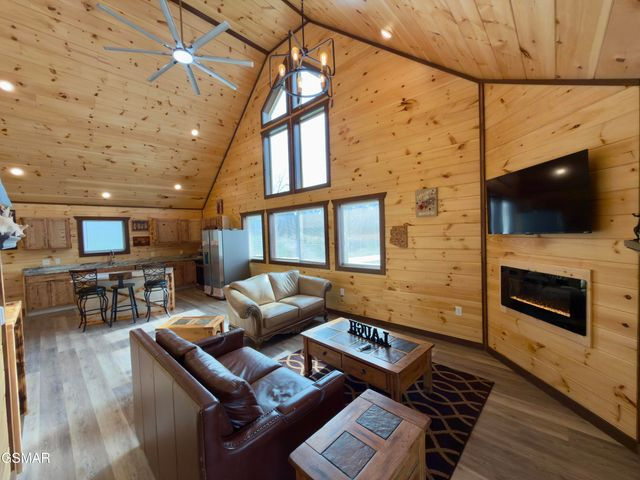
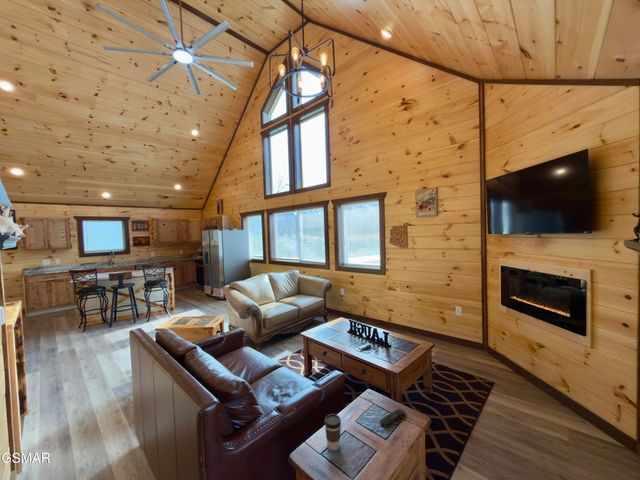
+ remote control (393, 416)
+ coffee cup (333, 432)
